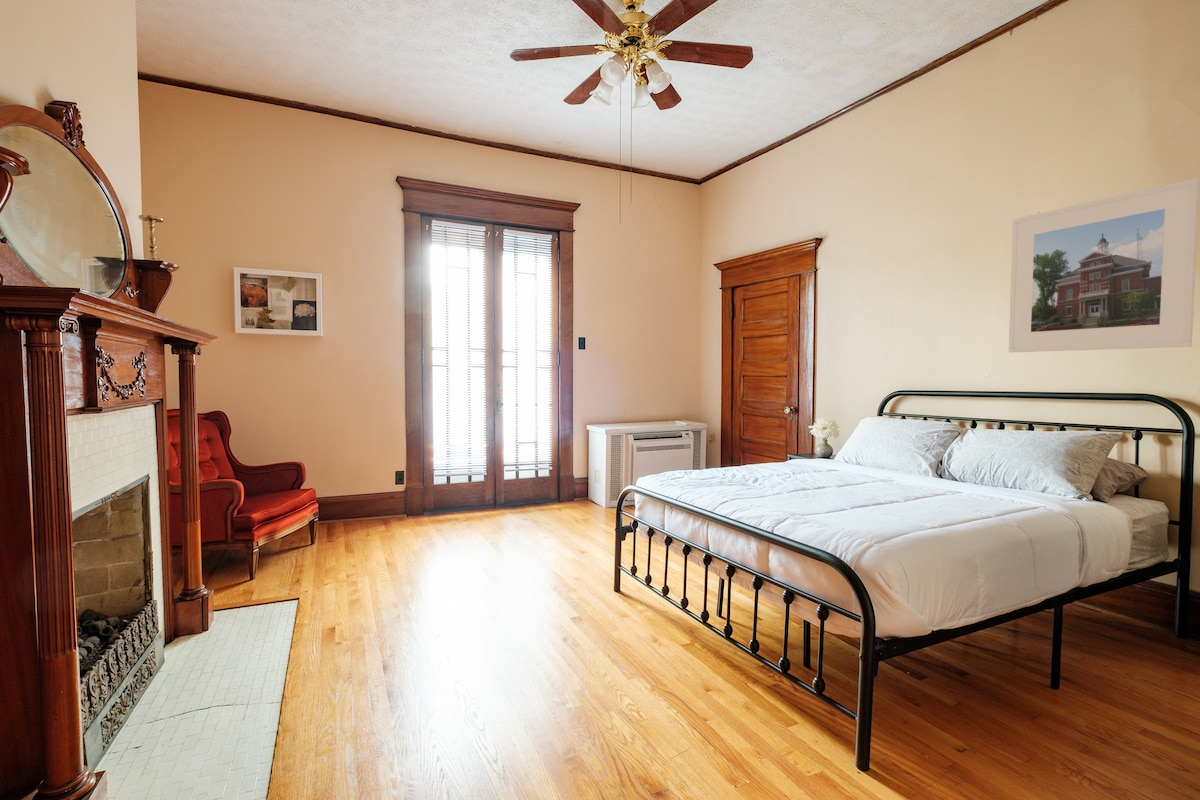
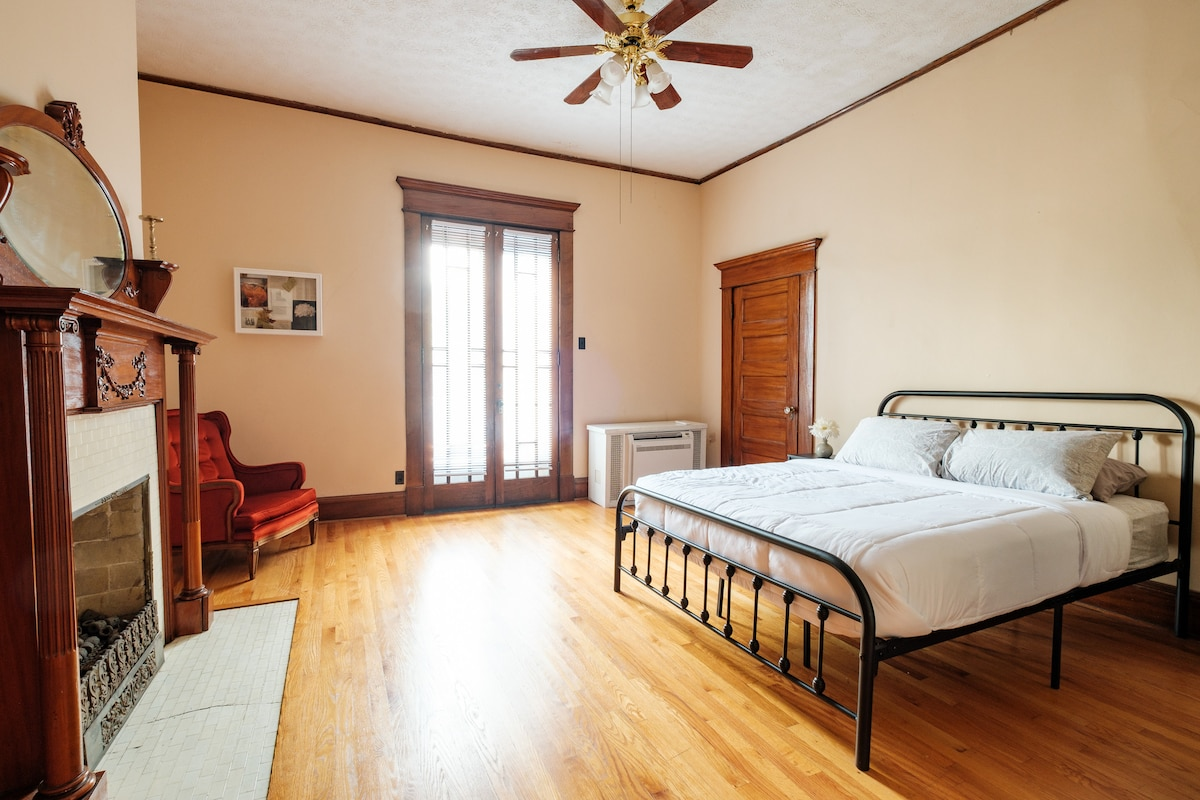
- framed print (1092, 275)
